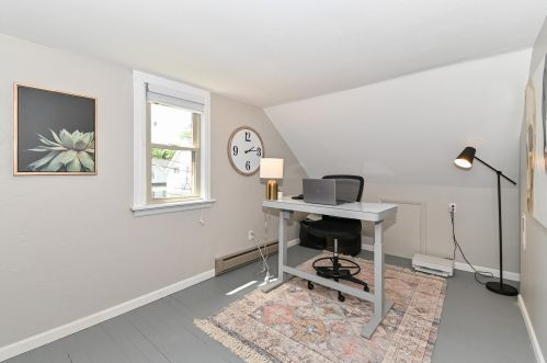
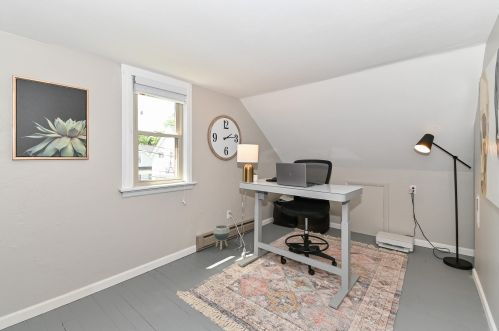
+ planter (221, 237)
